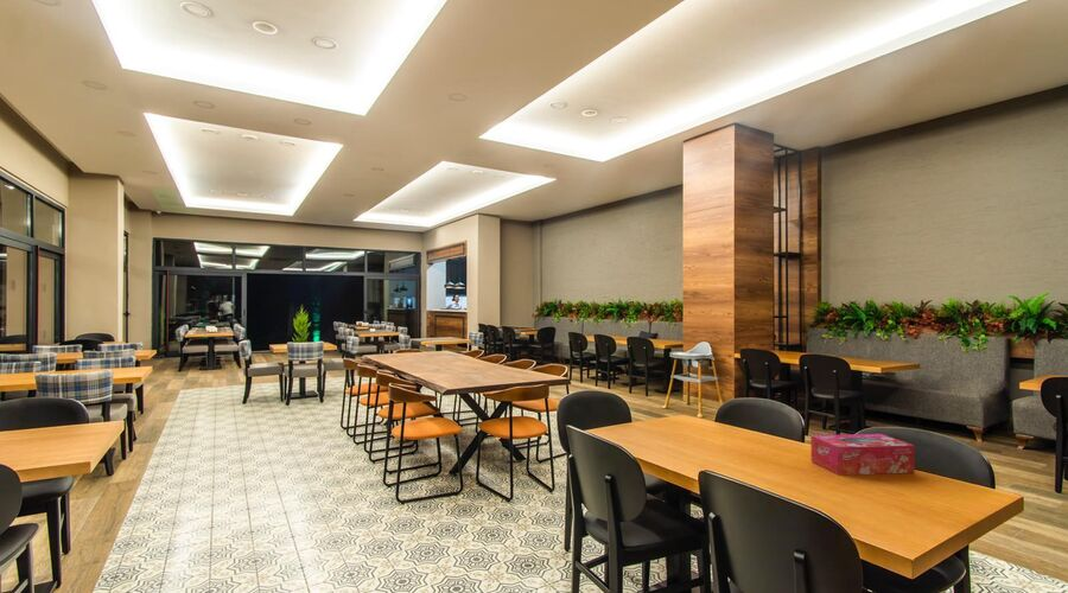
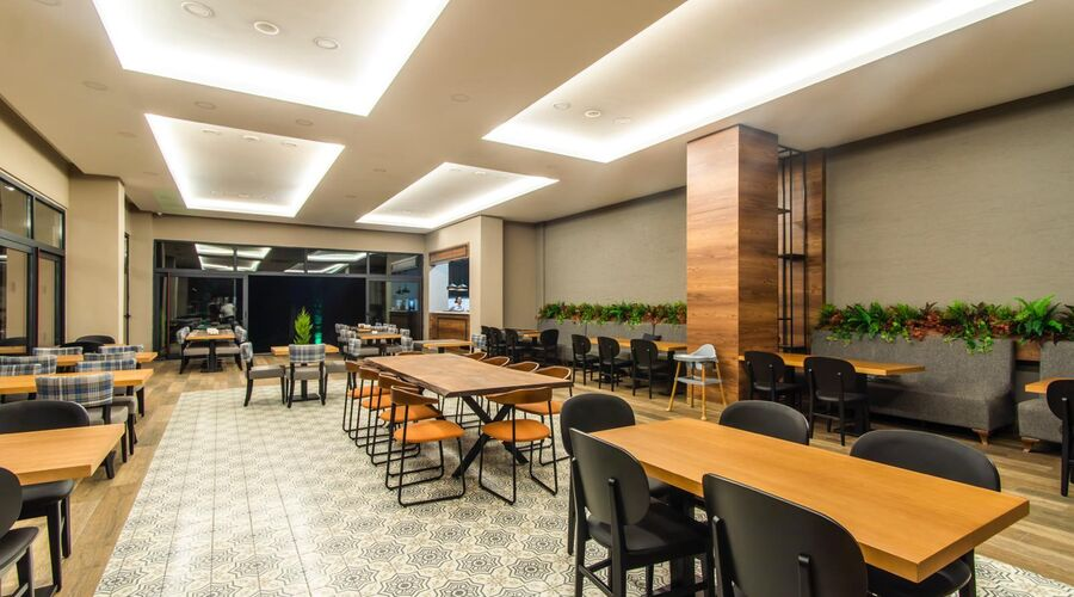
- tissue box (860, 453)
